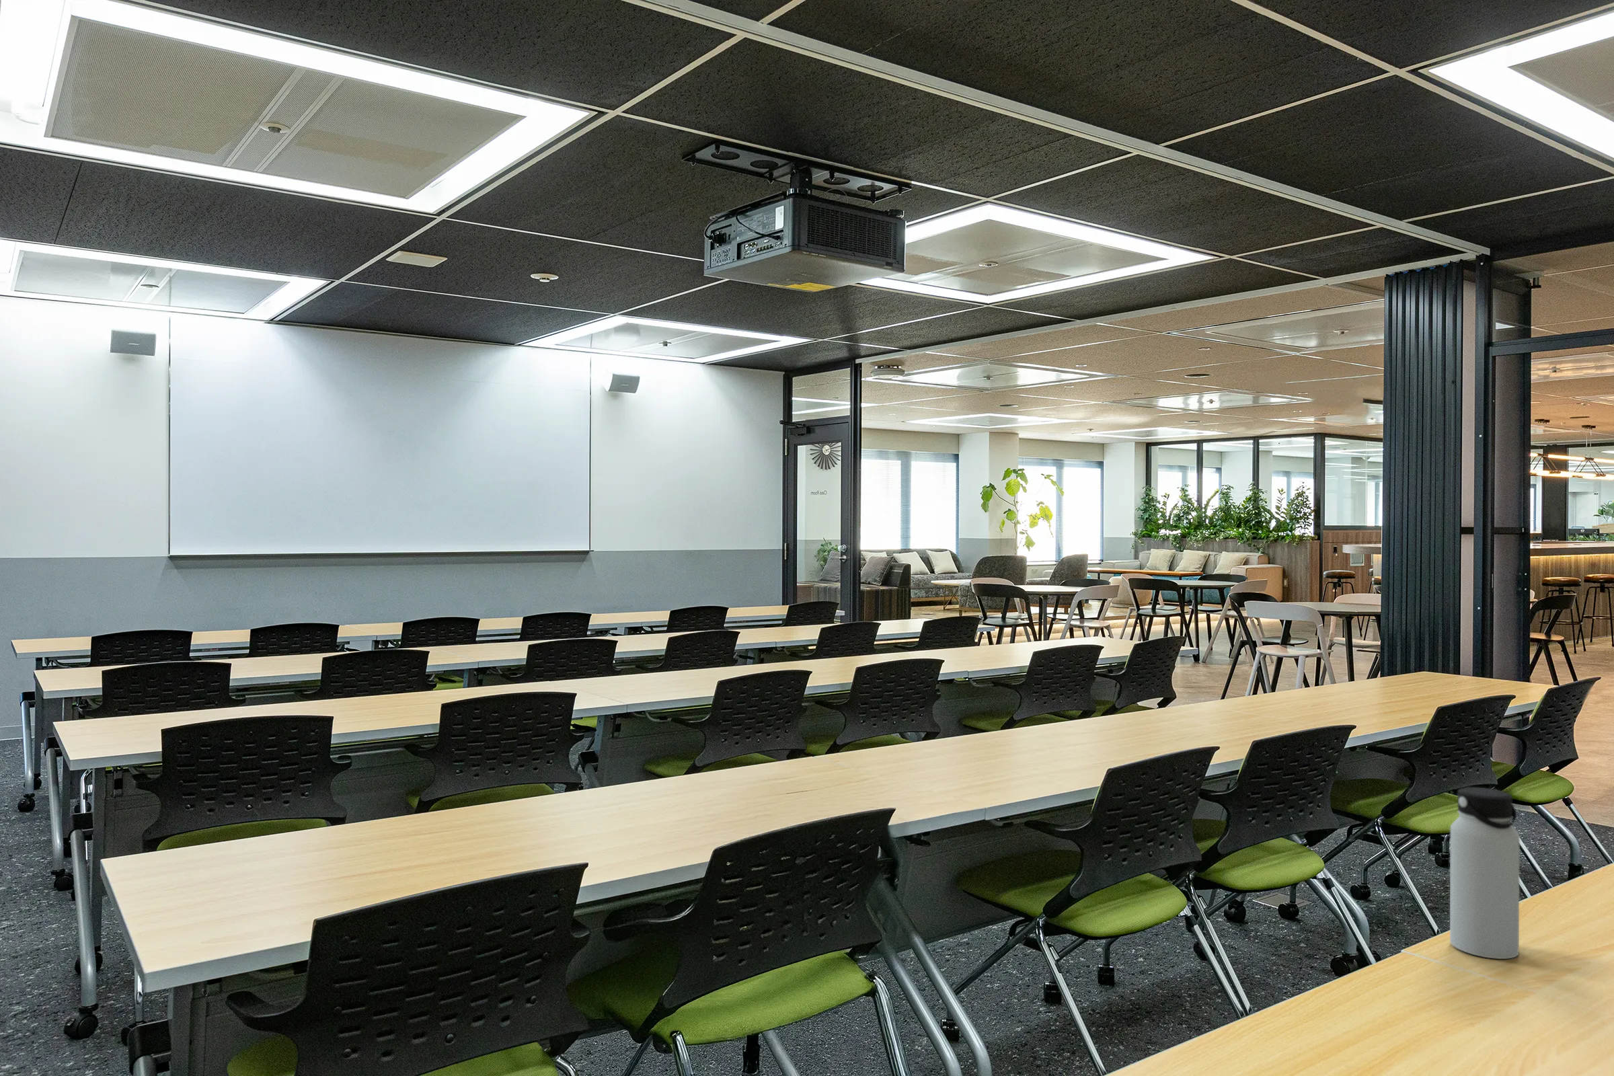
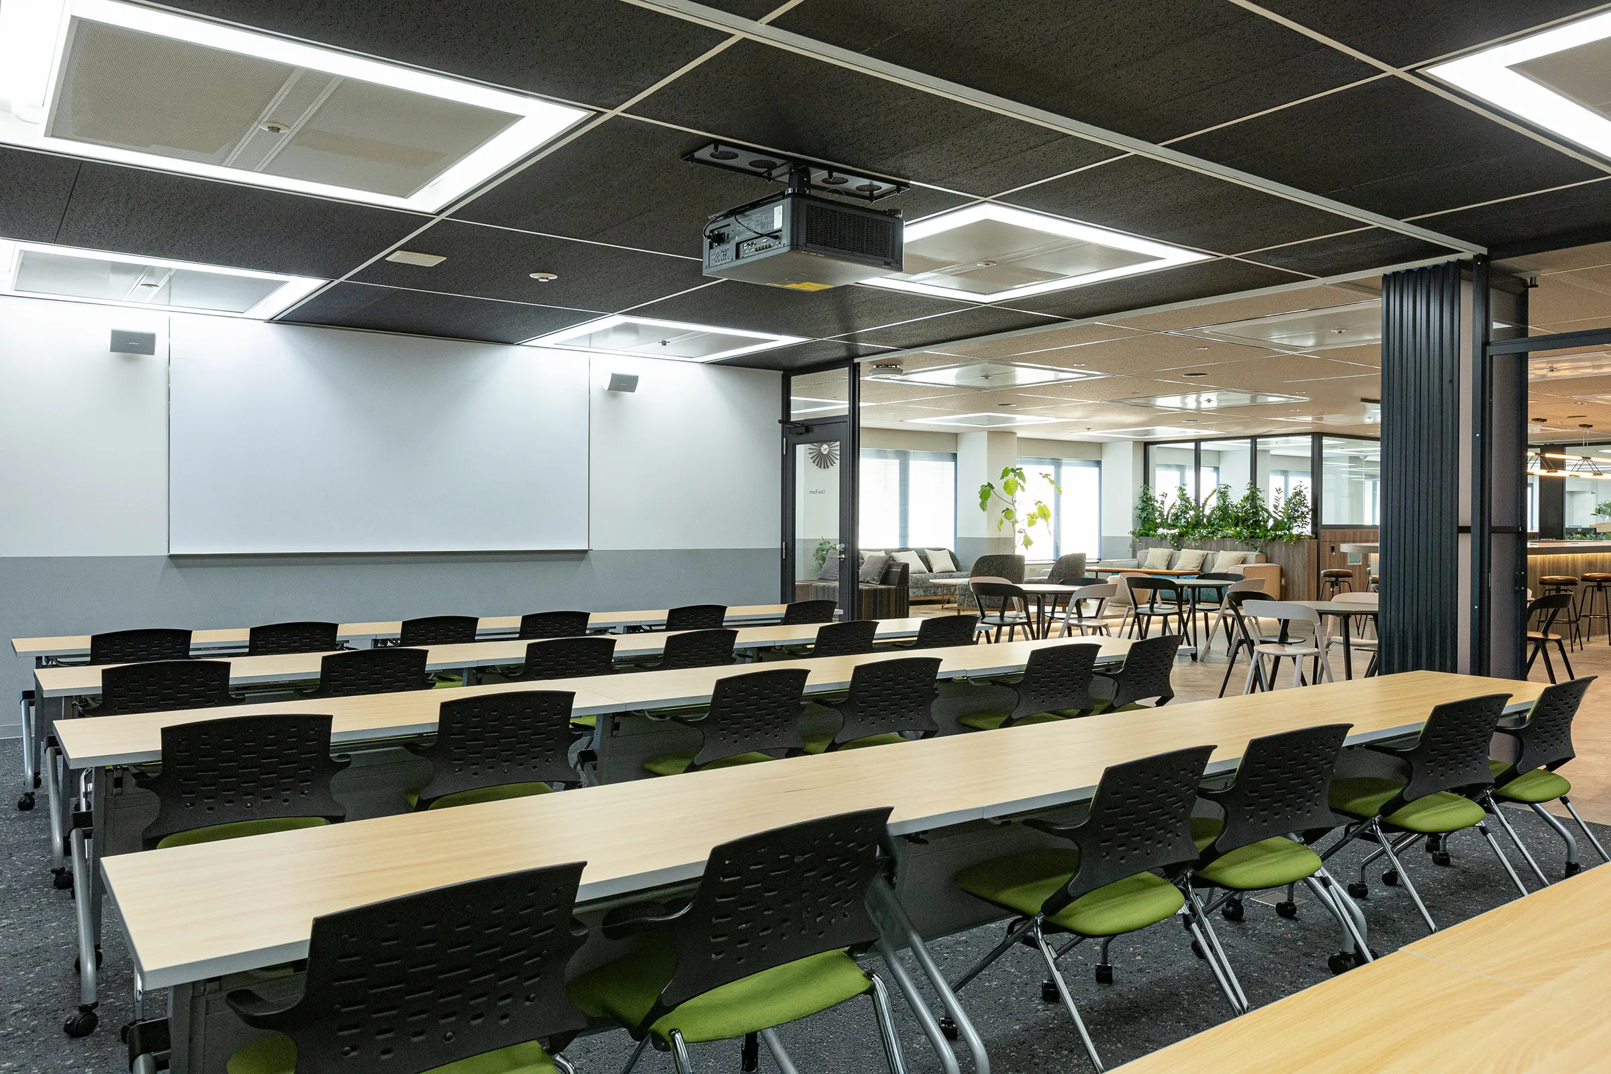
- water bottle (1484, 869)
